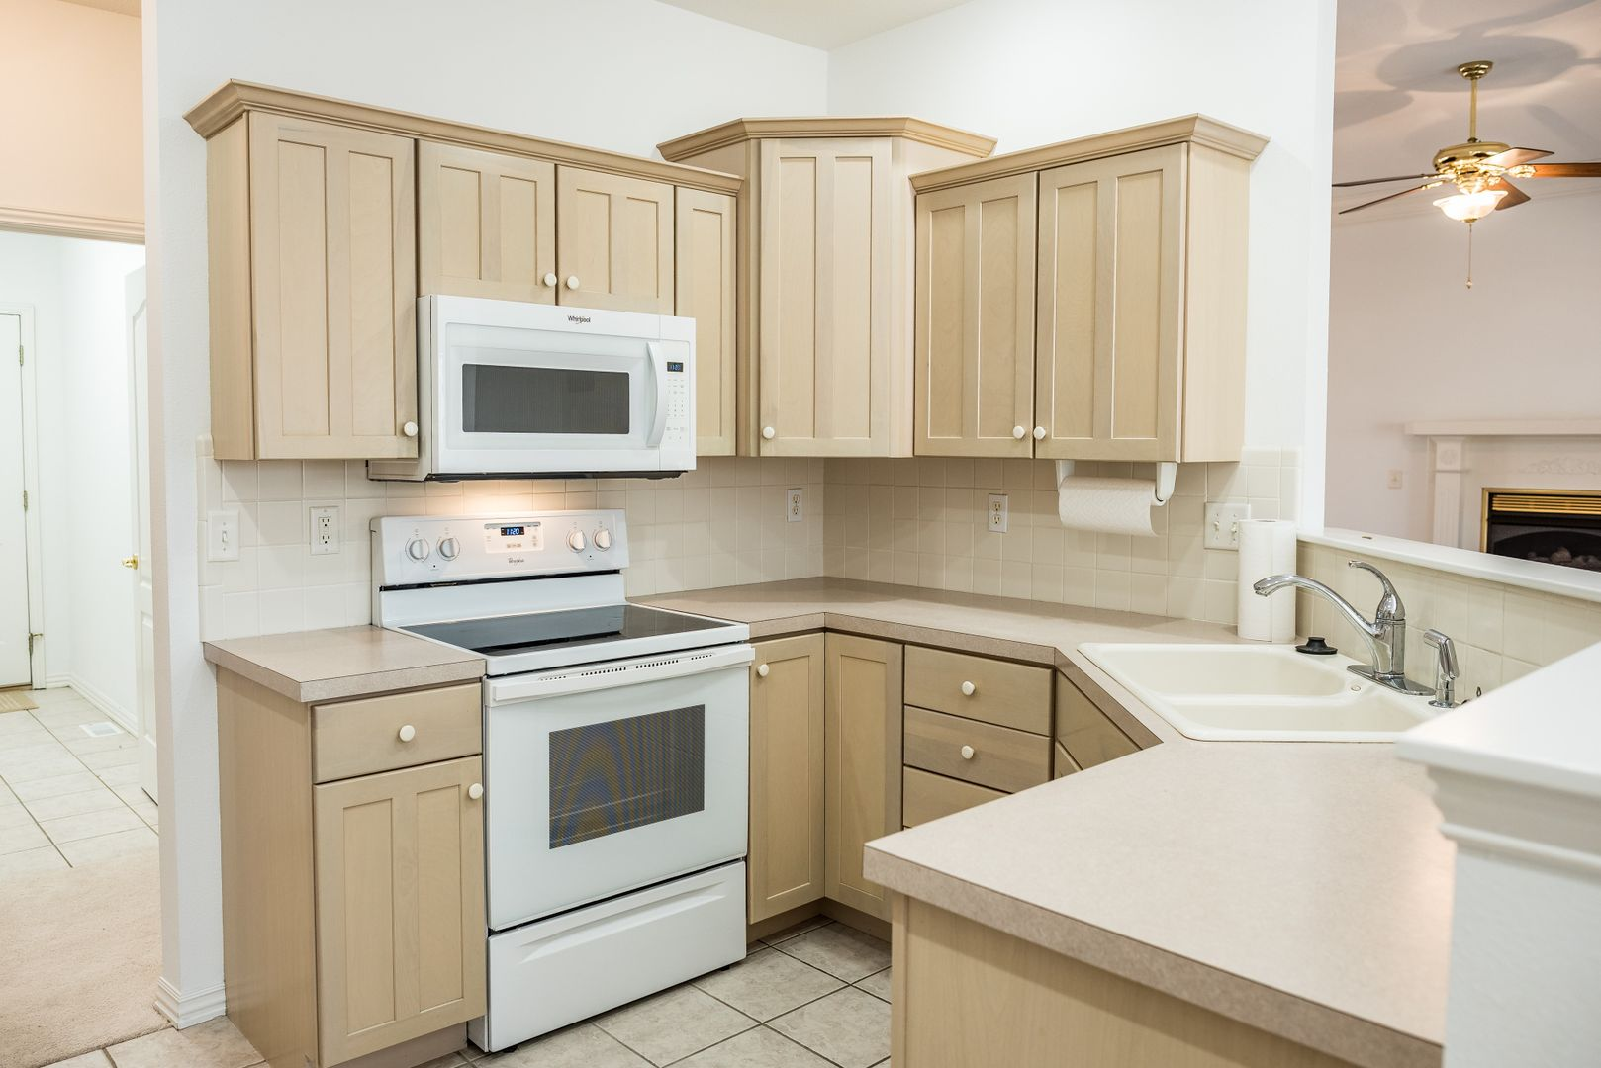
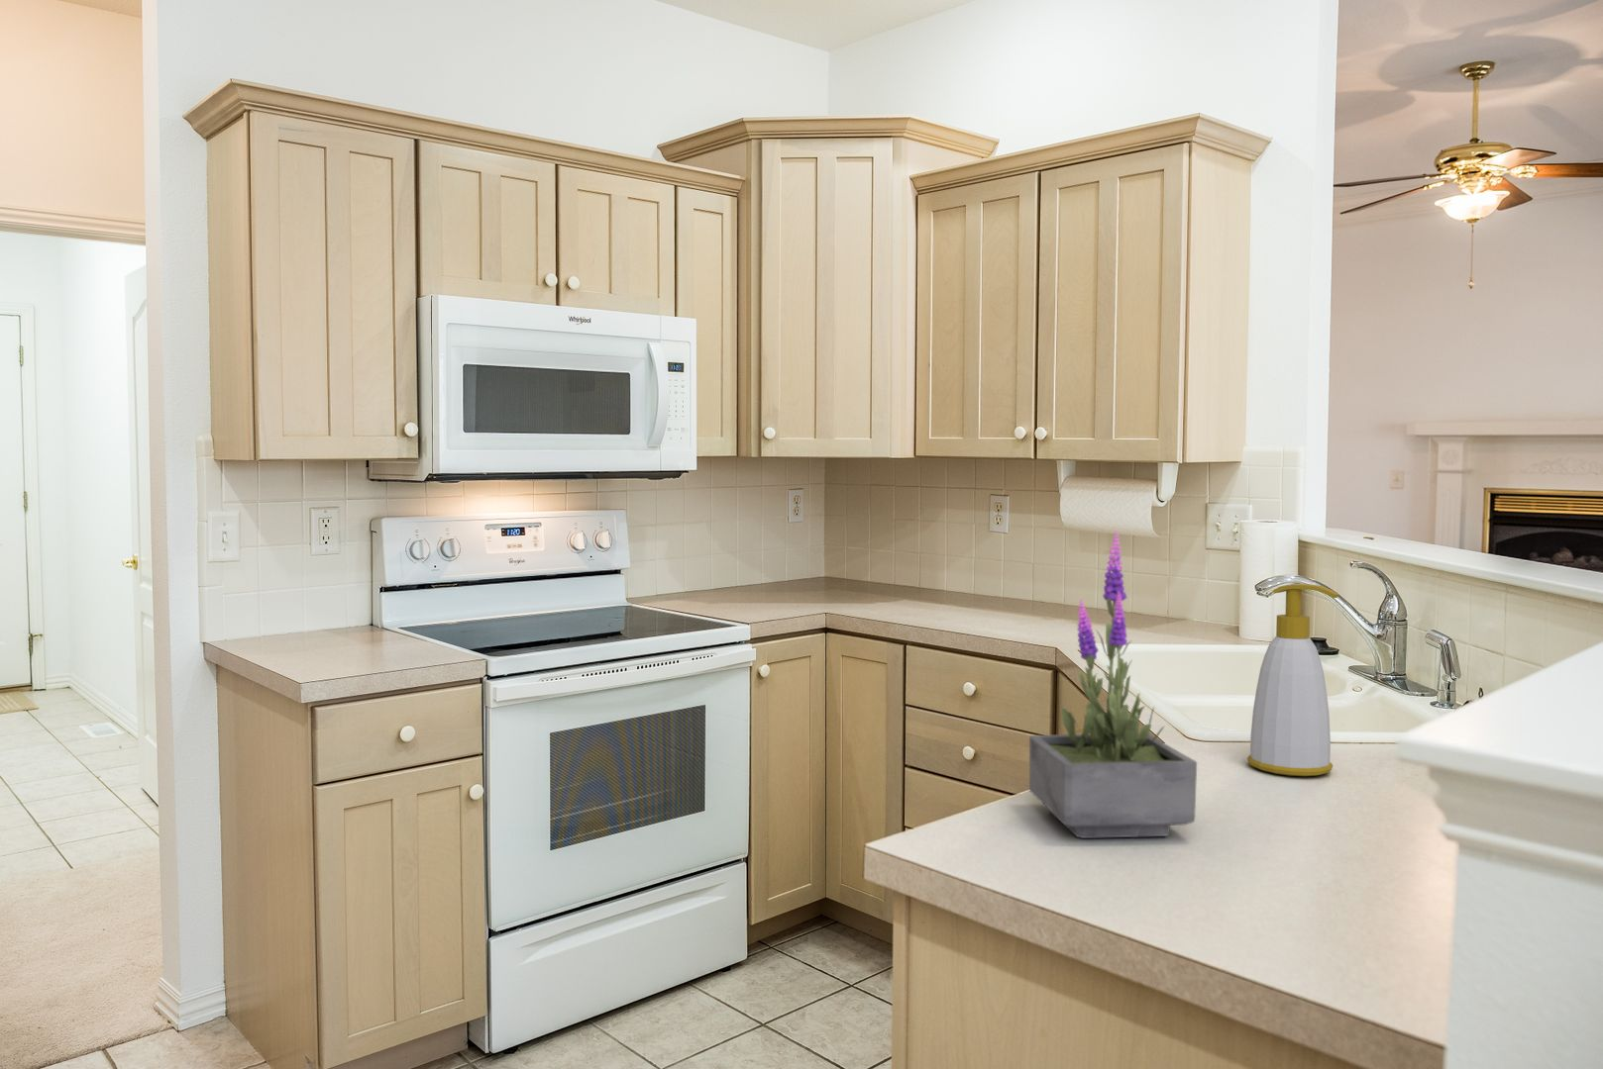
+ soap bottle (1291, 676)
+ potted plant (1110, 676)
